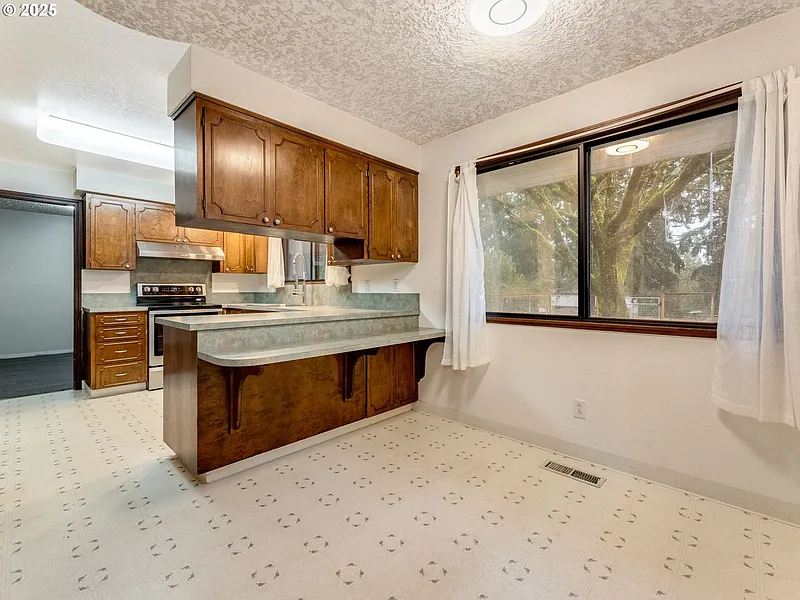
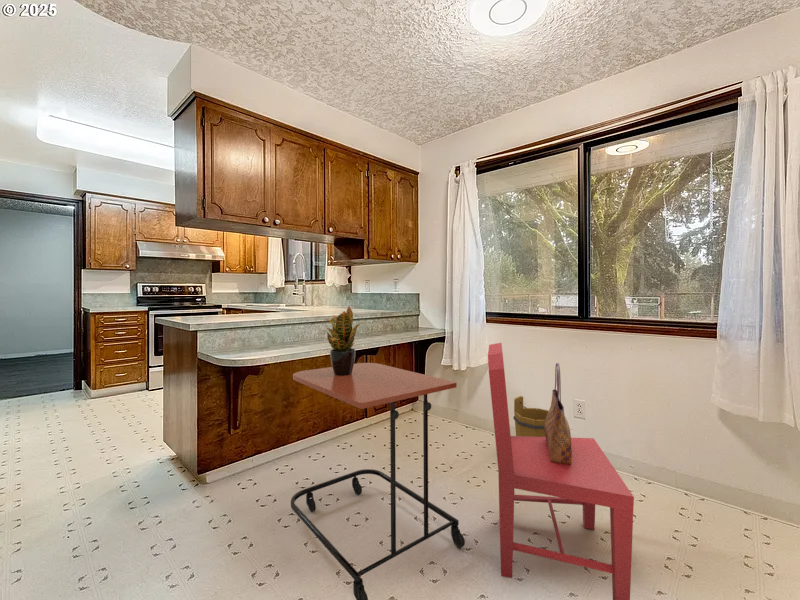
+ potted plant (340, 338)
+ bucket (537, 428)
+ tote bag (557, 406)
+ side table (367, 469)
+ dining chair (547, 450)
